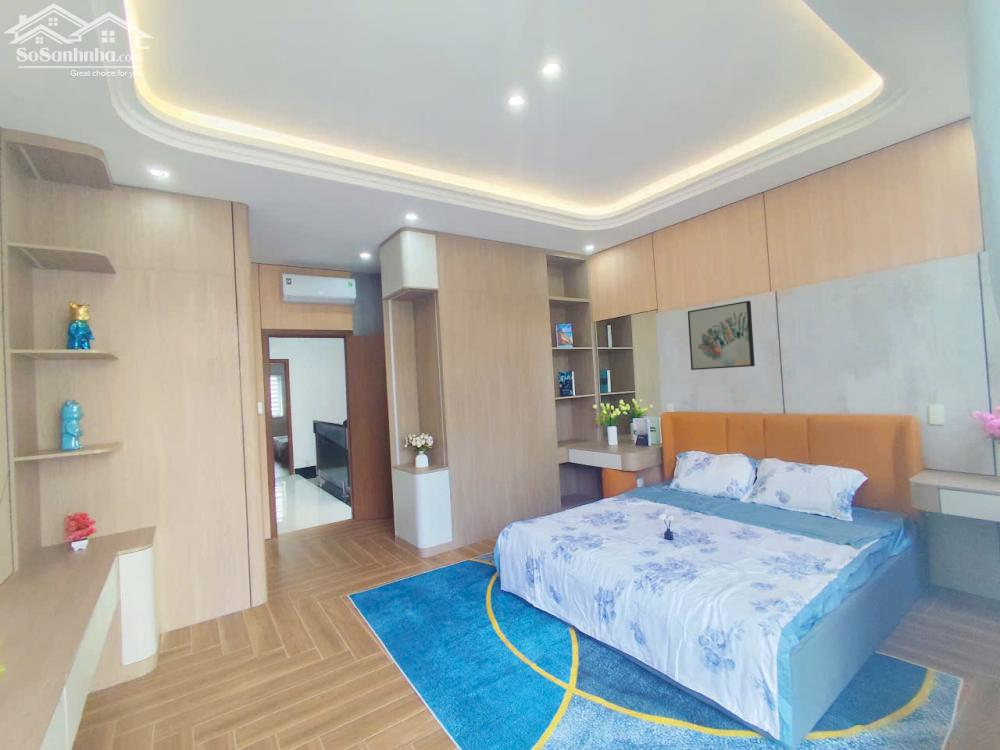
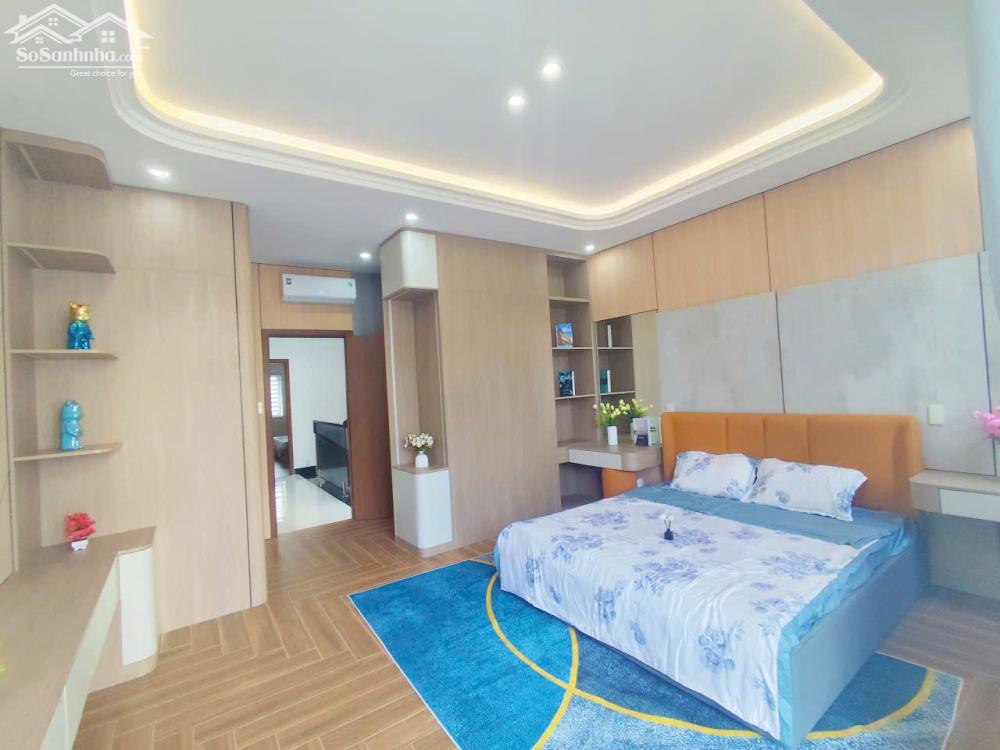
- wall art (719, 337)
